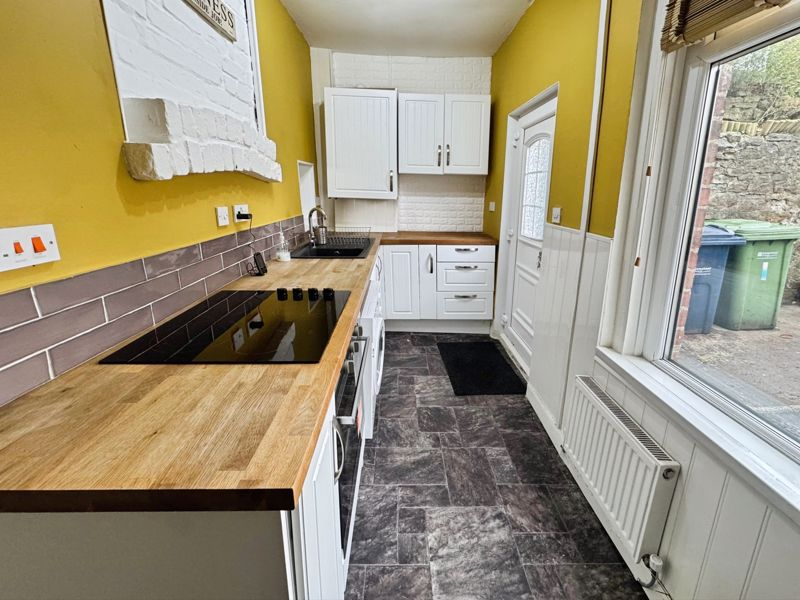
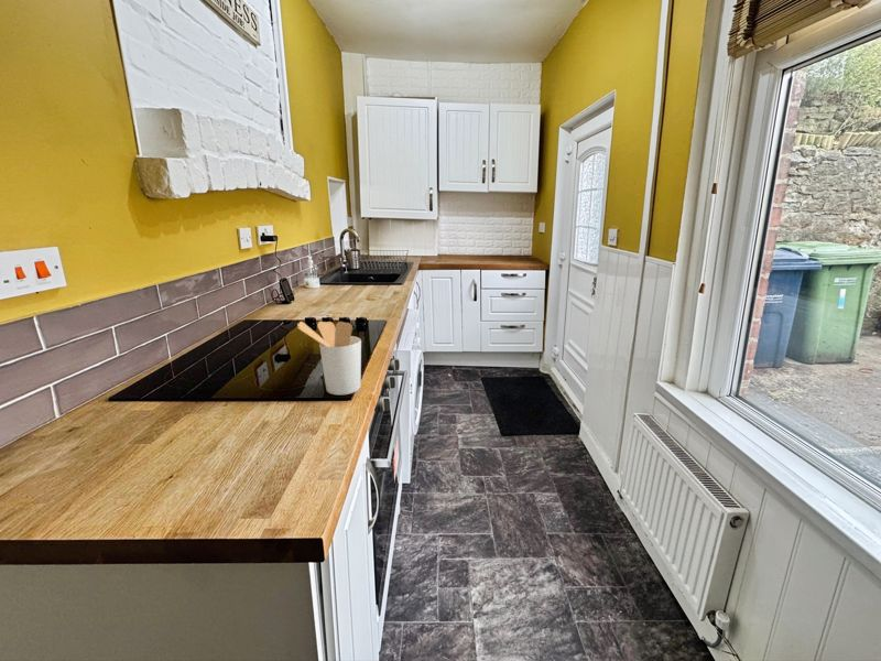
+ utensil holder (330, 355)
